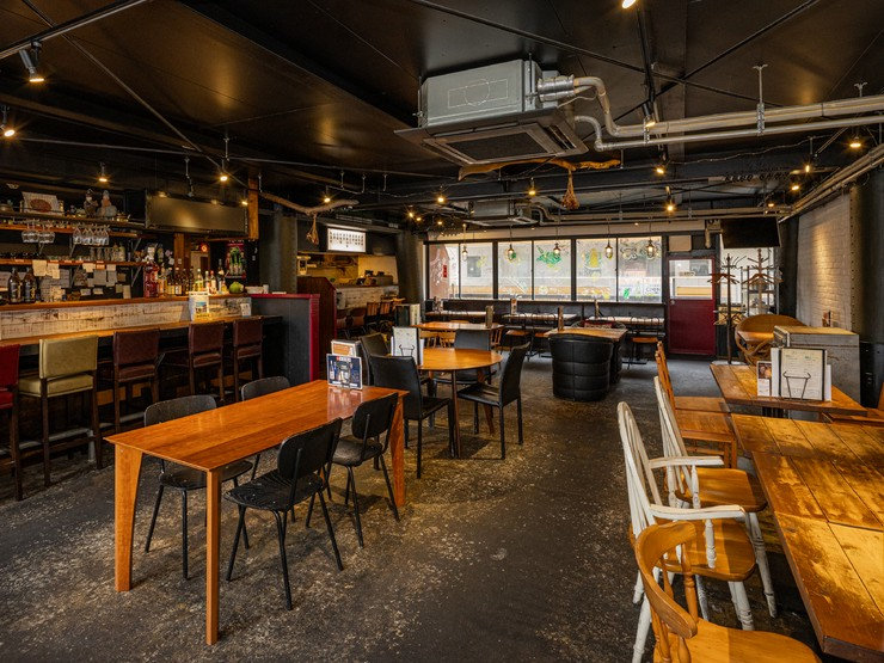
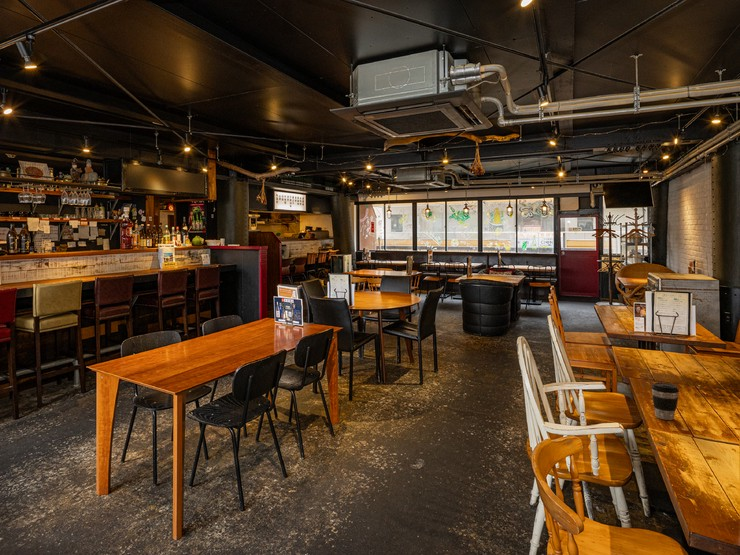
+ coffee cup (664, 401)
